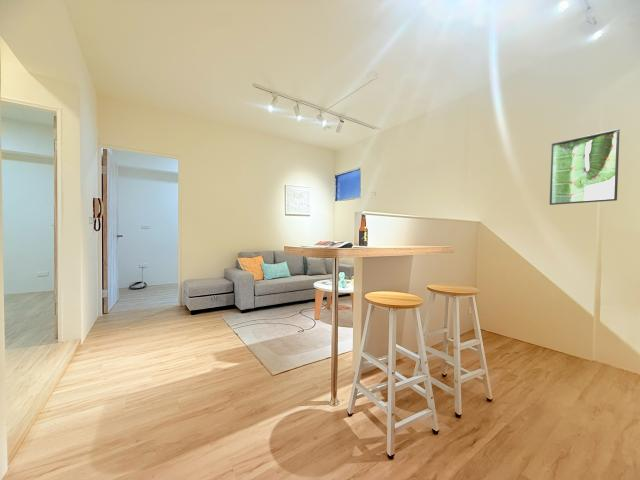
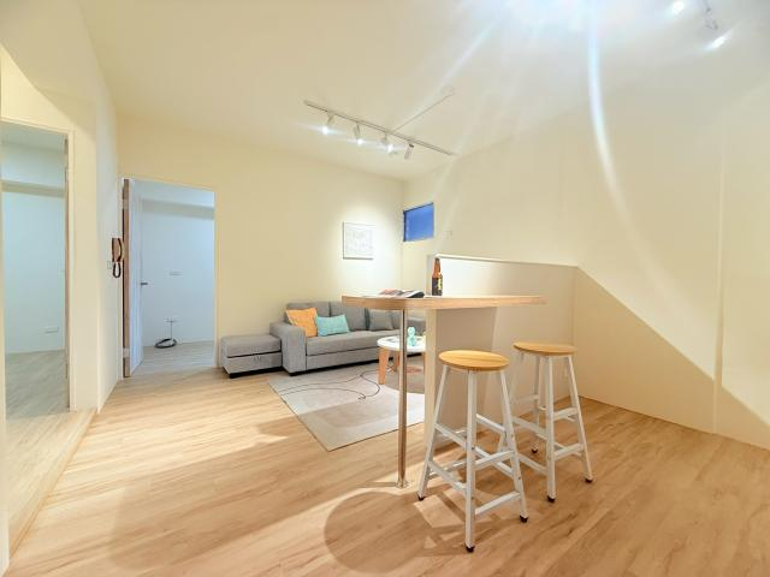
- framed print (581, 169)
